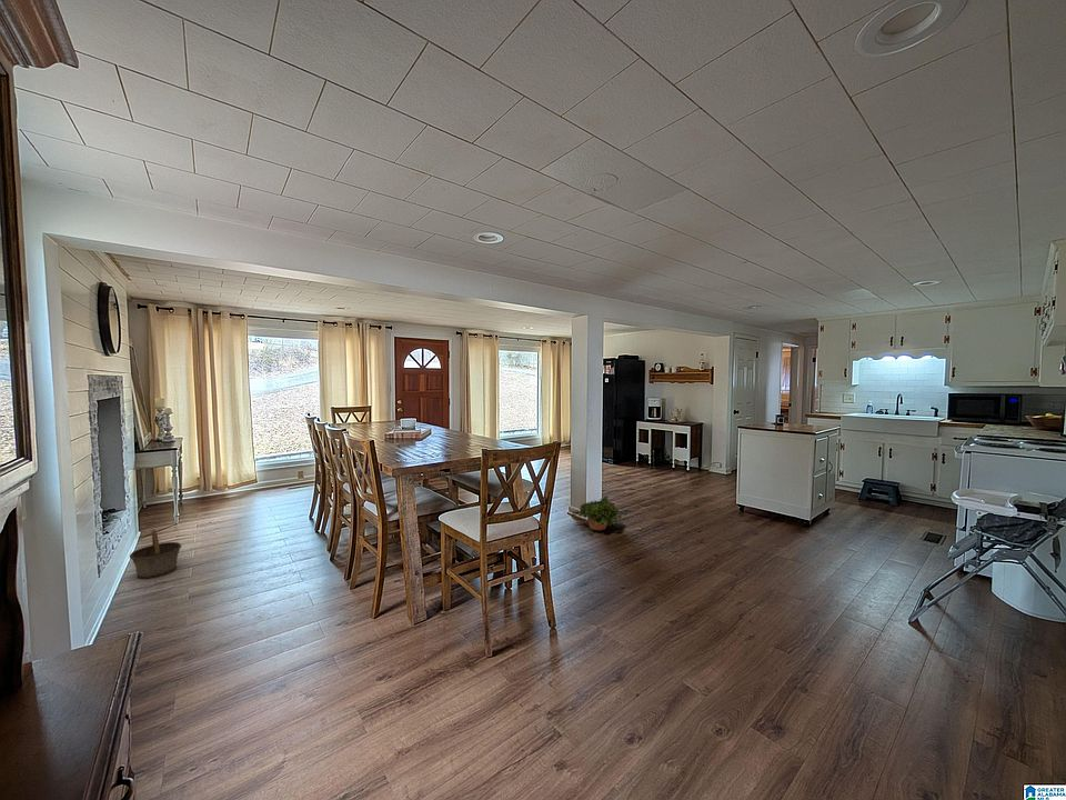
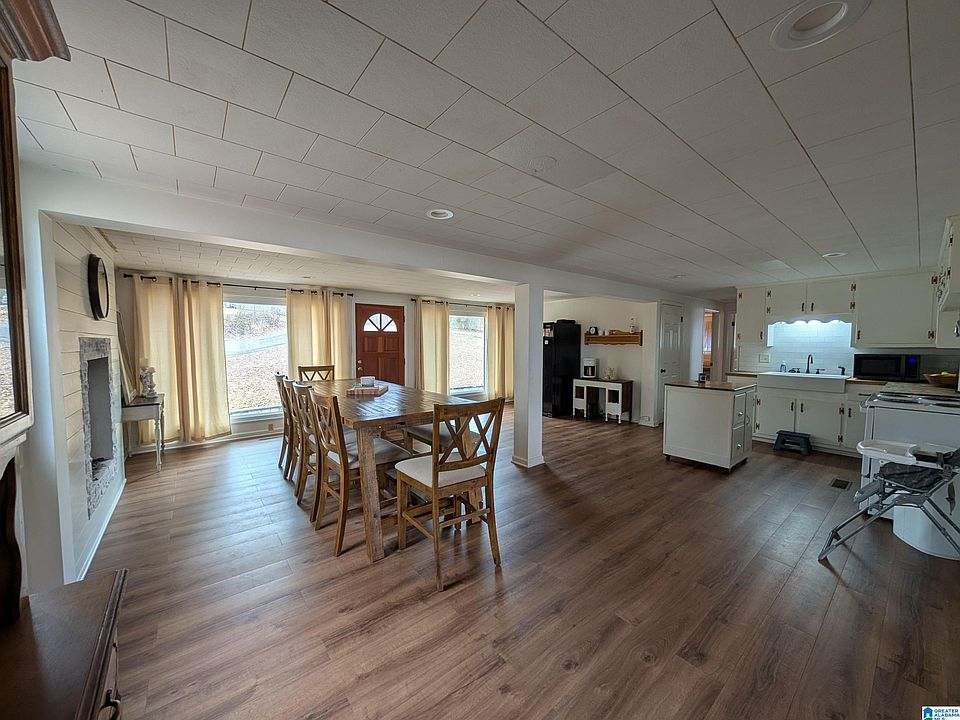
- basket (155, 551)
- potted plant (599, 513)
